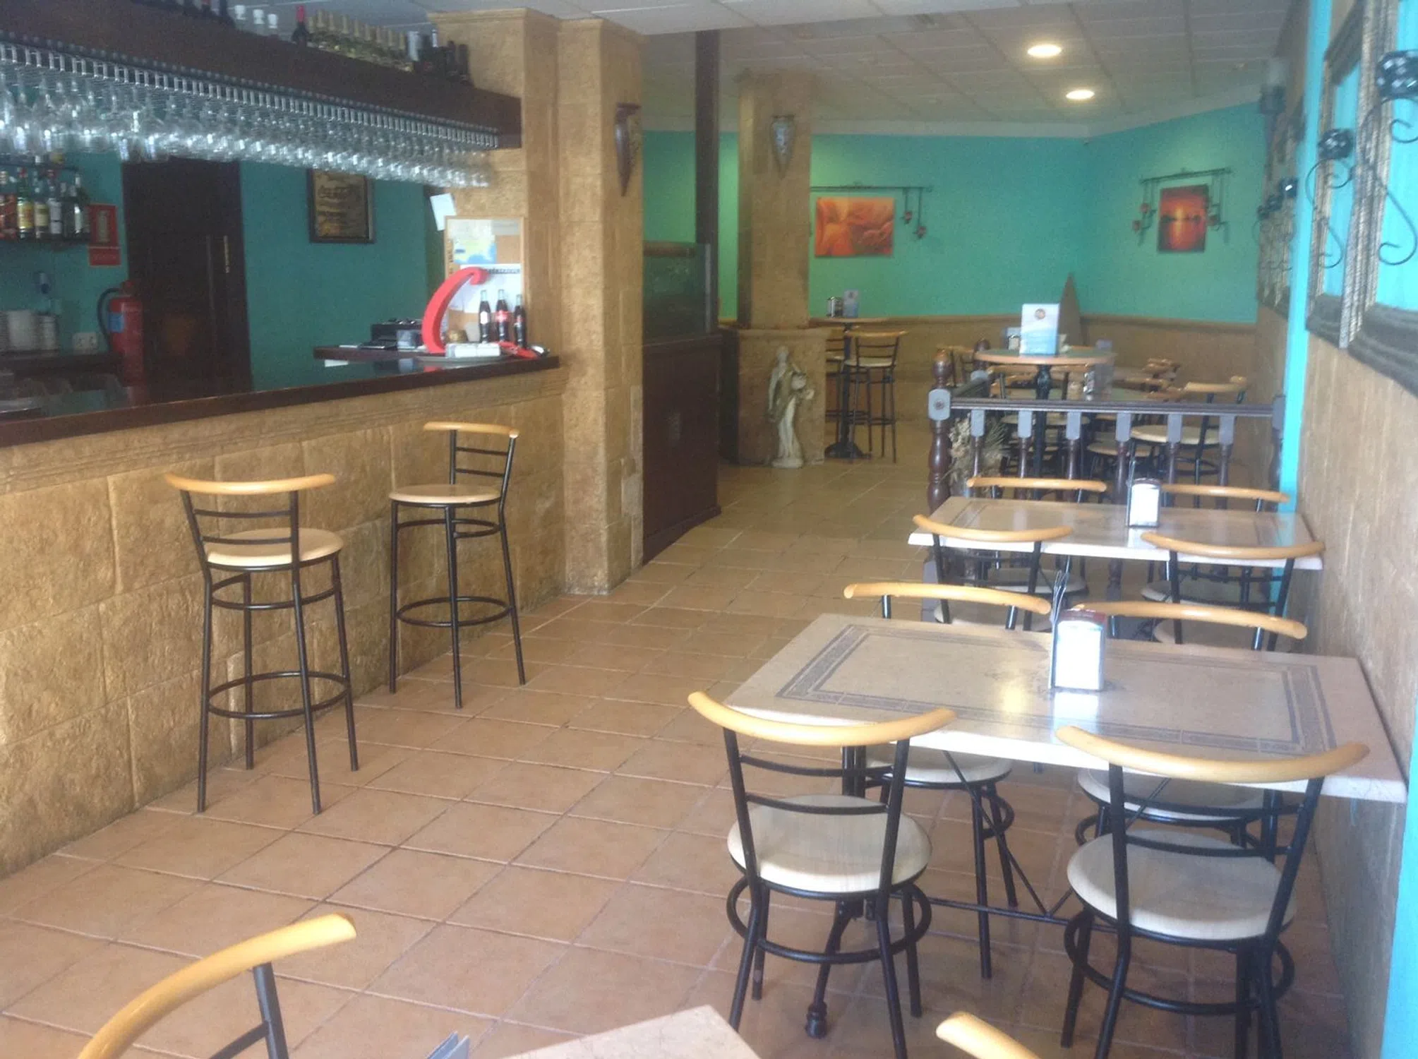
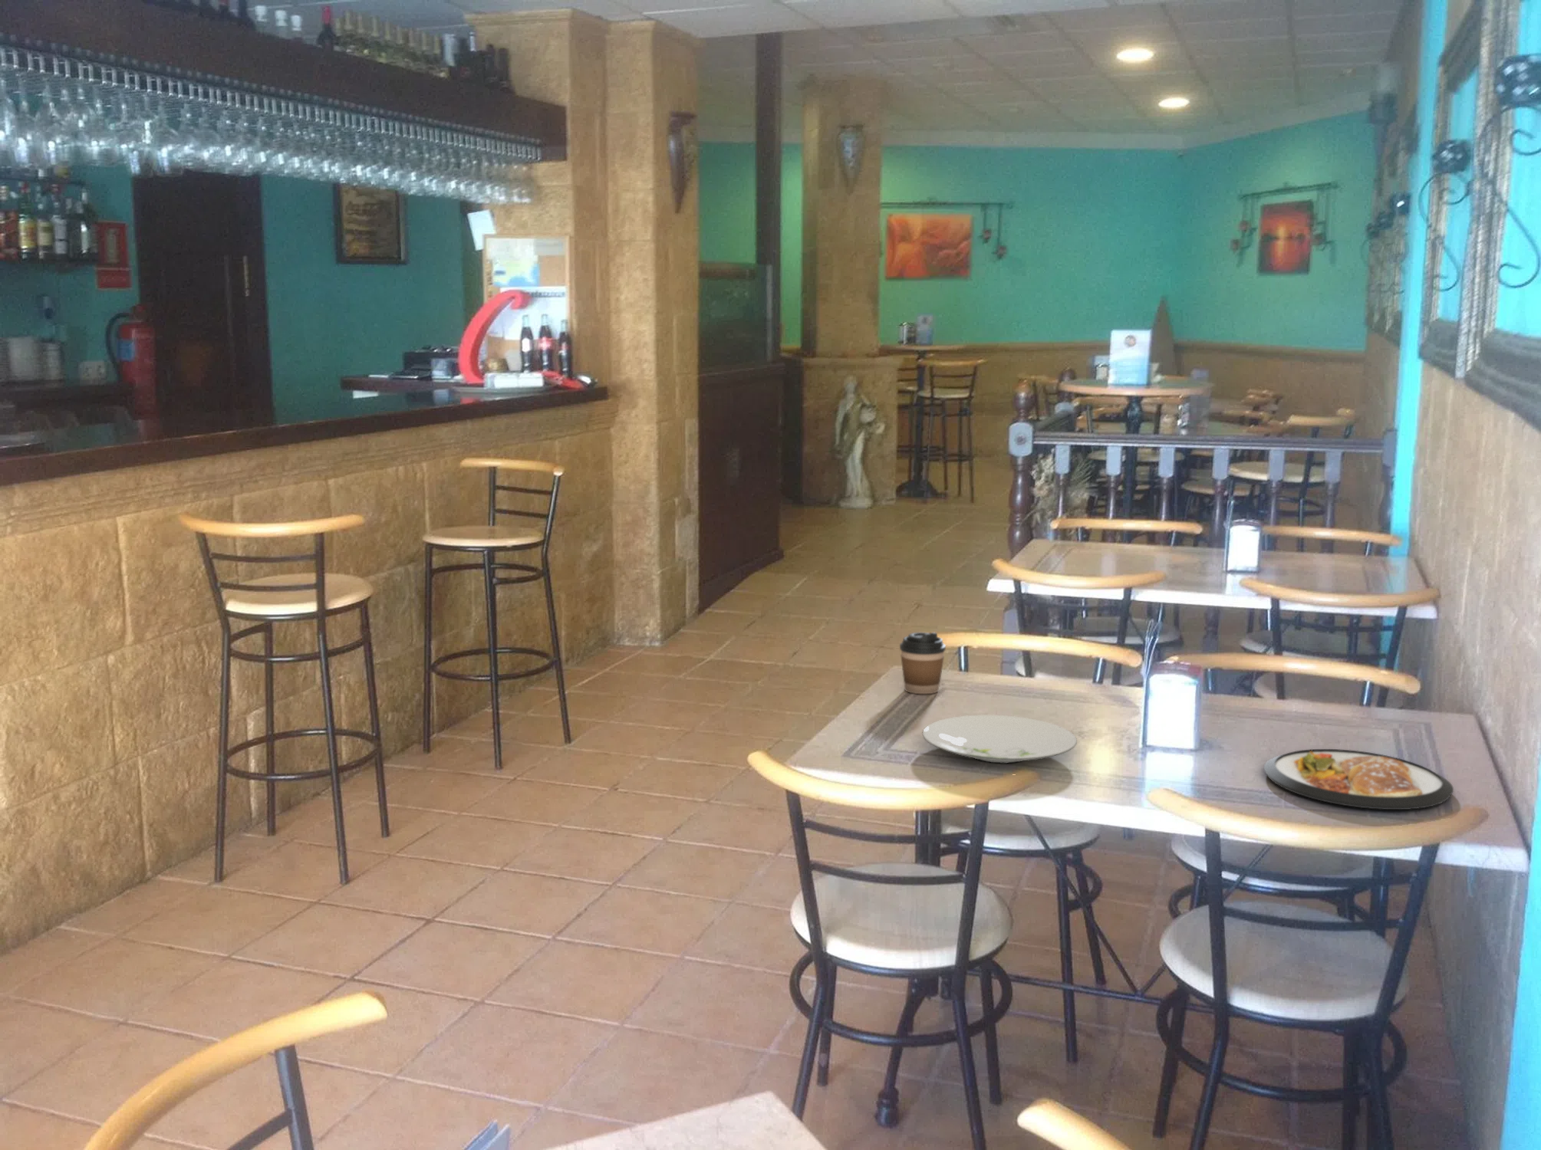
+ coffee cup (922, 660)
+ plate (998, 744)
+ dish (1356, 773)
